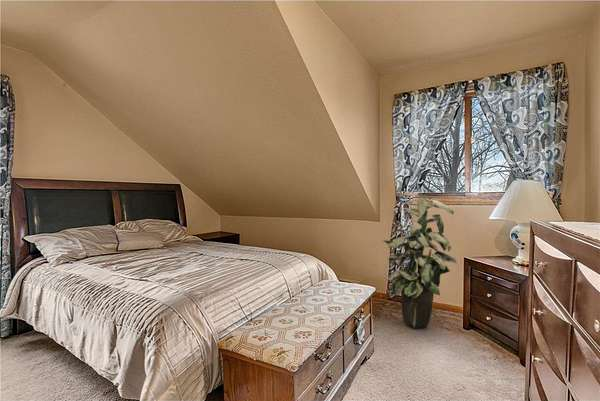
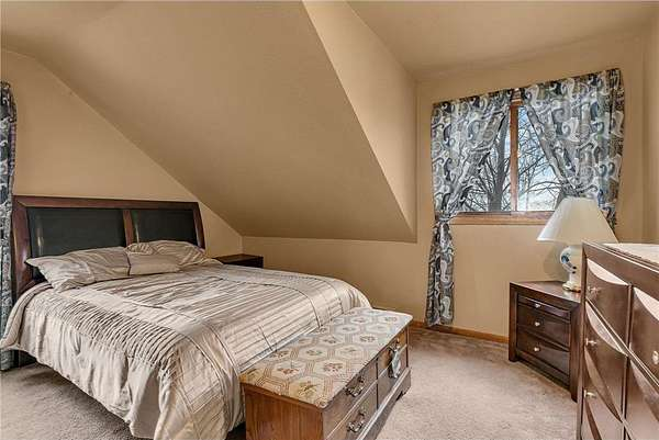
- indoor plant (416, 258)
